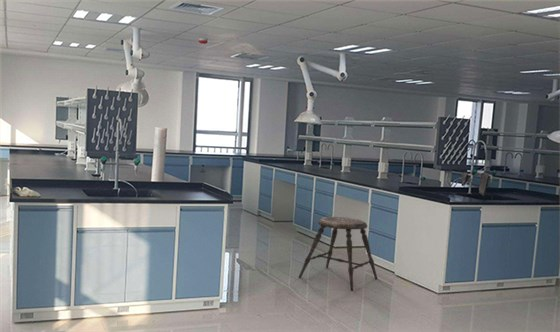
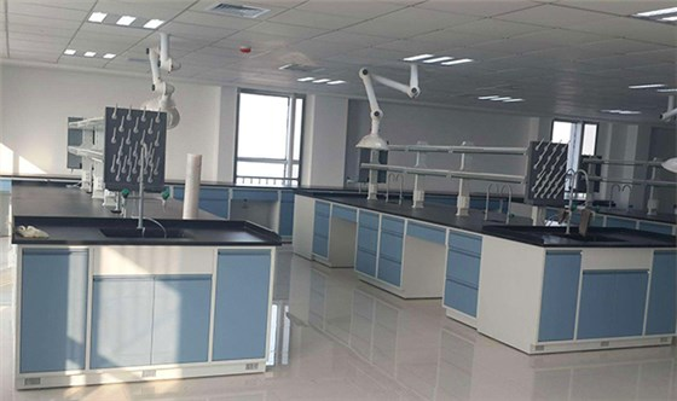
- stool (347, 249)
